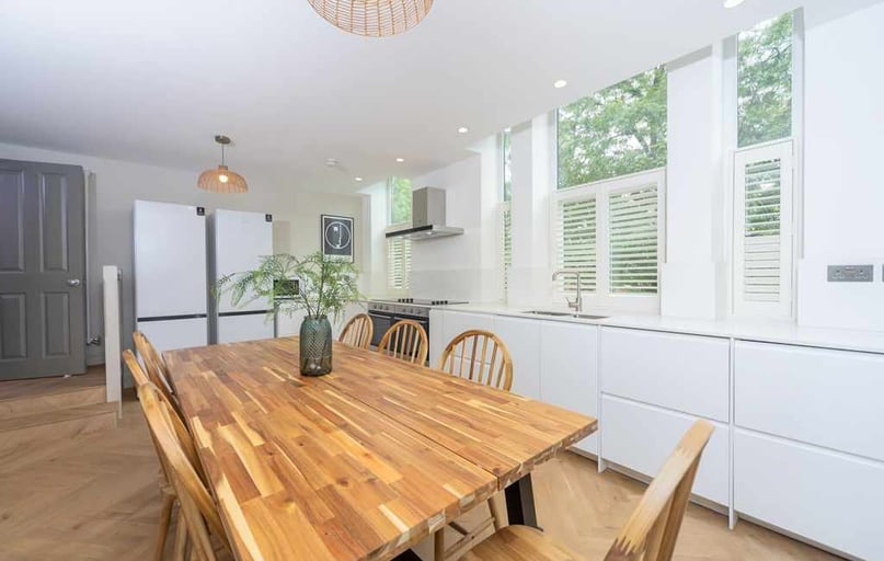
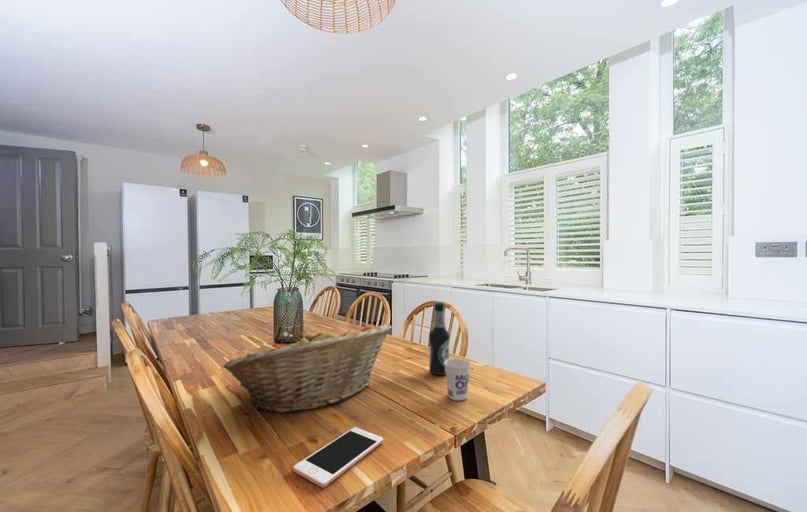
+ cell phone (341, 453)
+ fruit basket (316, 357)
+ cup (457, 379)
+ bottle (439, 337)
